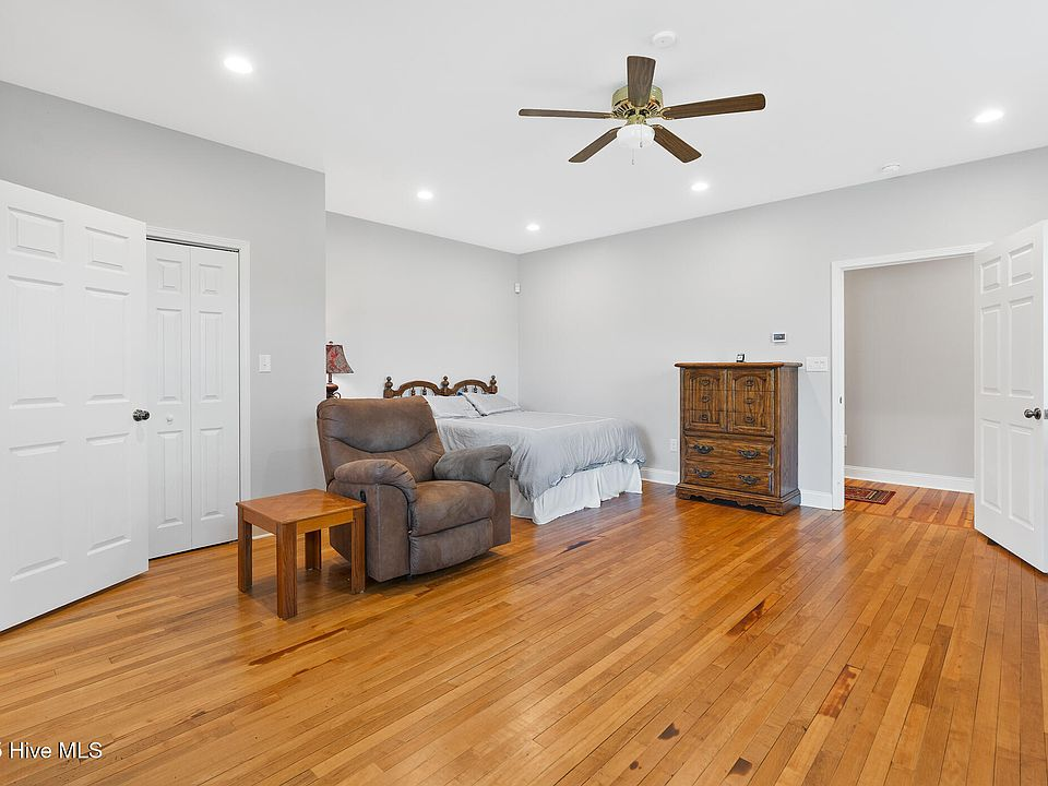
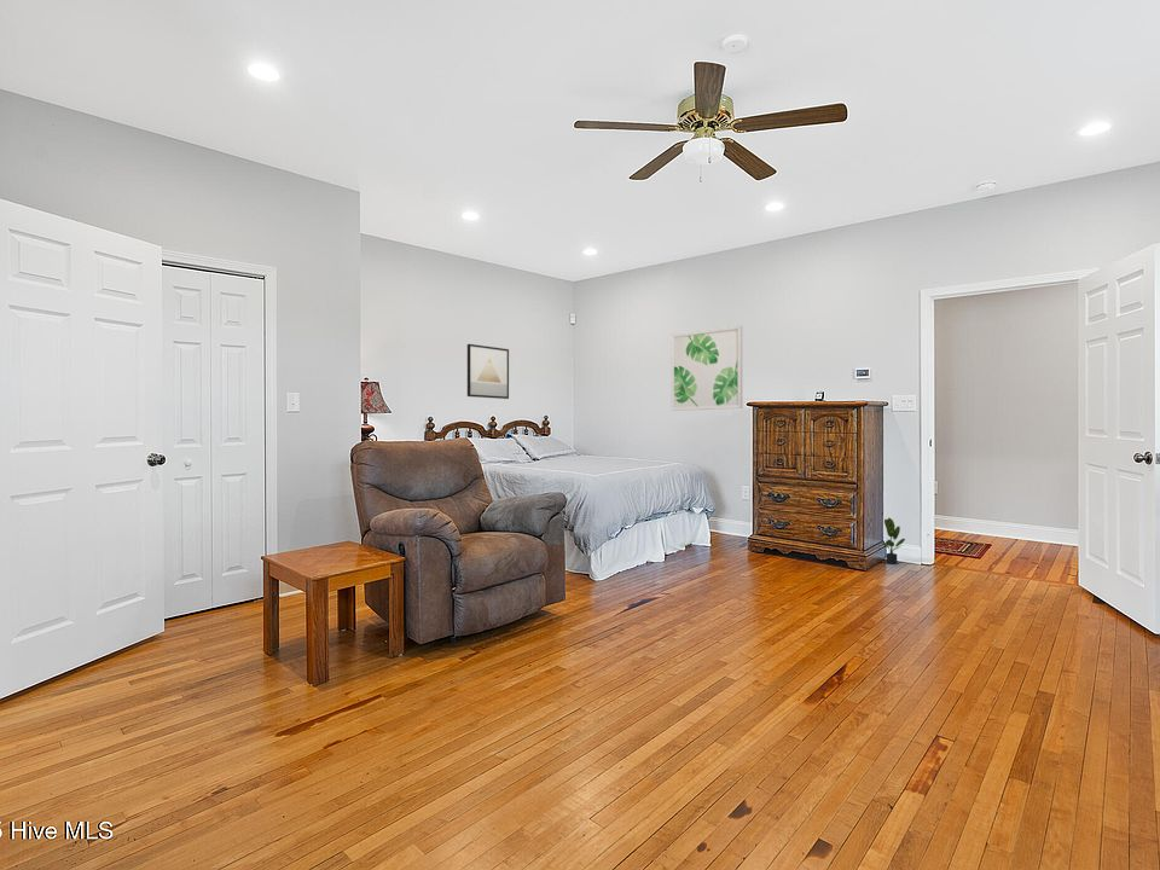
+ potted plant (891, 540)
+ wall art (704, 370)
+ wall art (488, 372)
